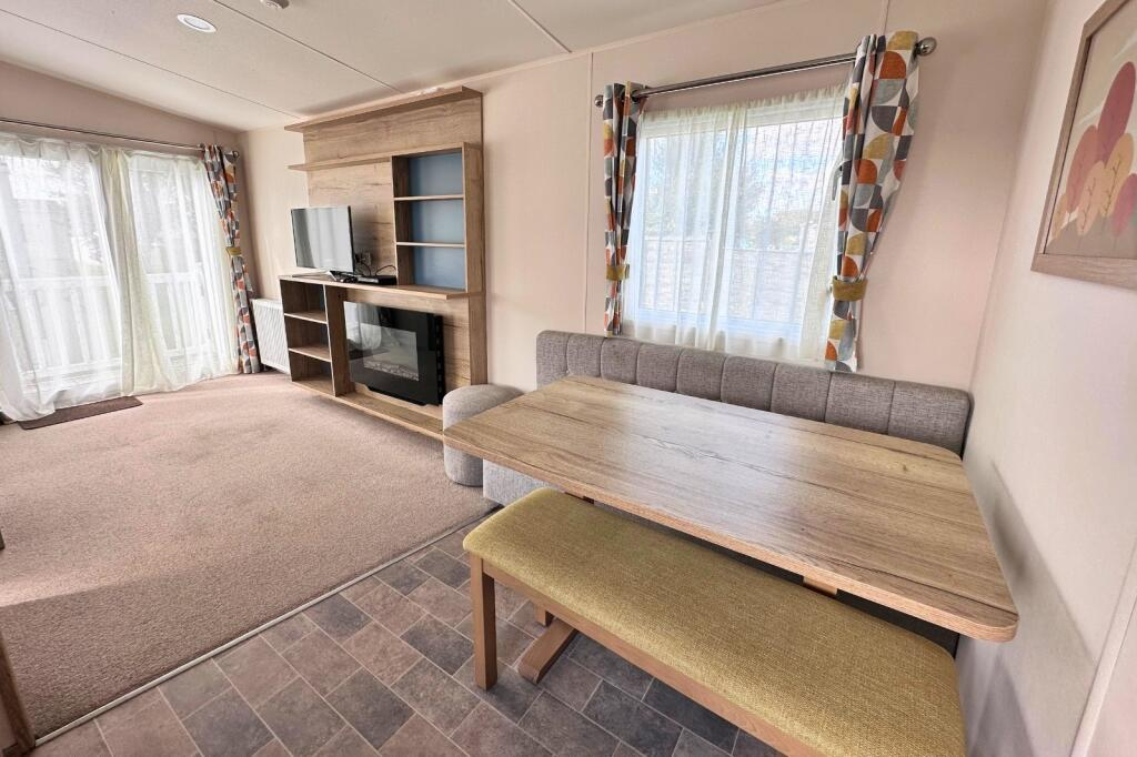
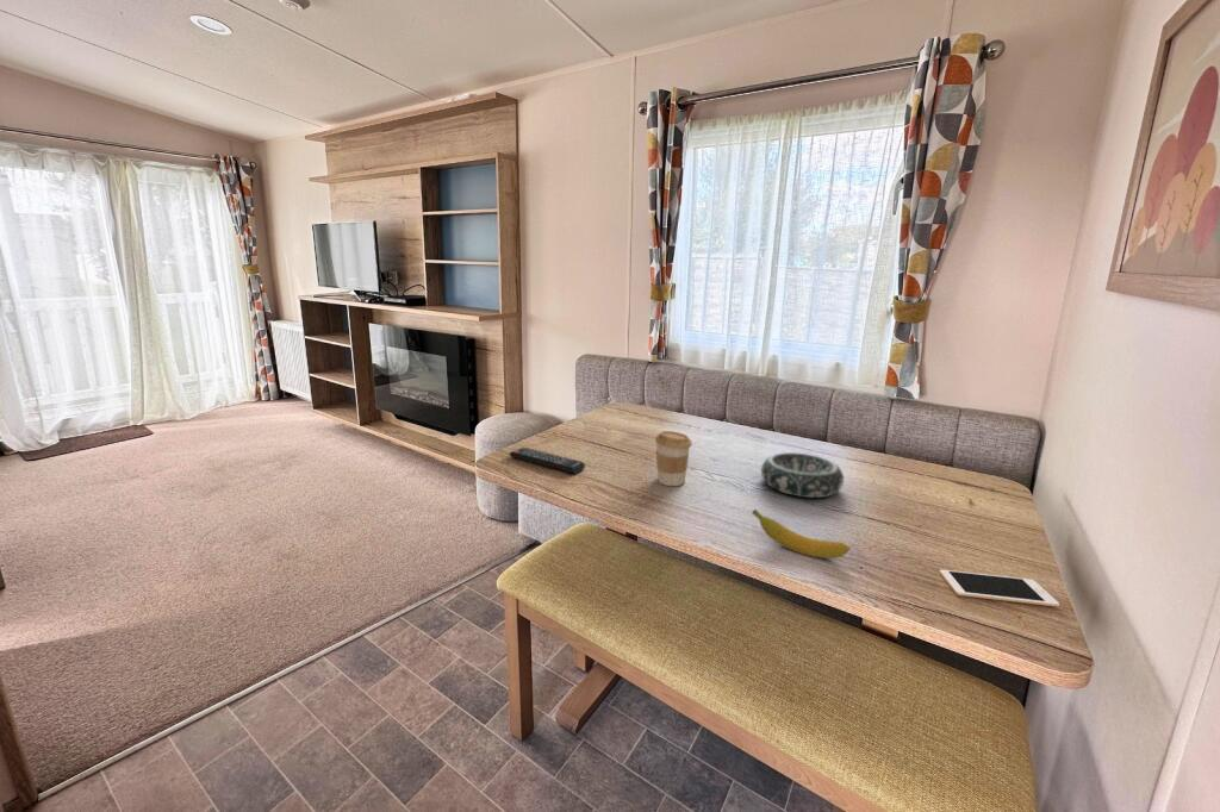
+ coffee cup (672, 457)
+ banana (797, 535)
+ decorative bowl (801, 474)
+ cell phone (996, 587)
+ remote control (546, 460)
